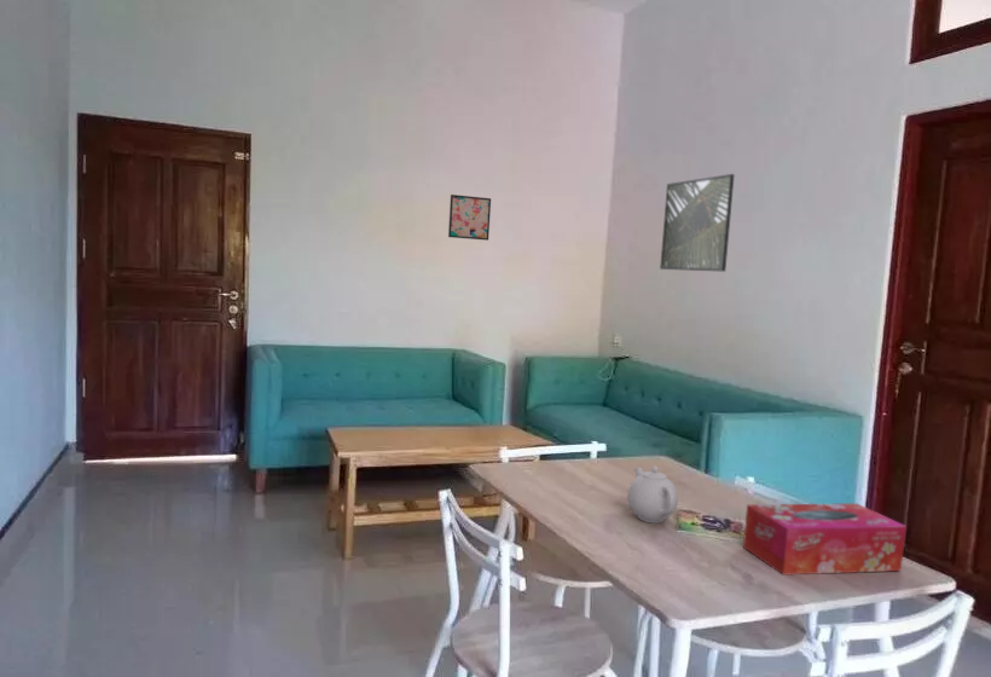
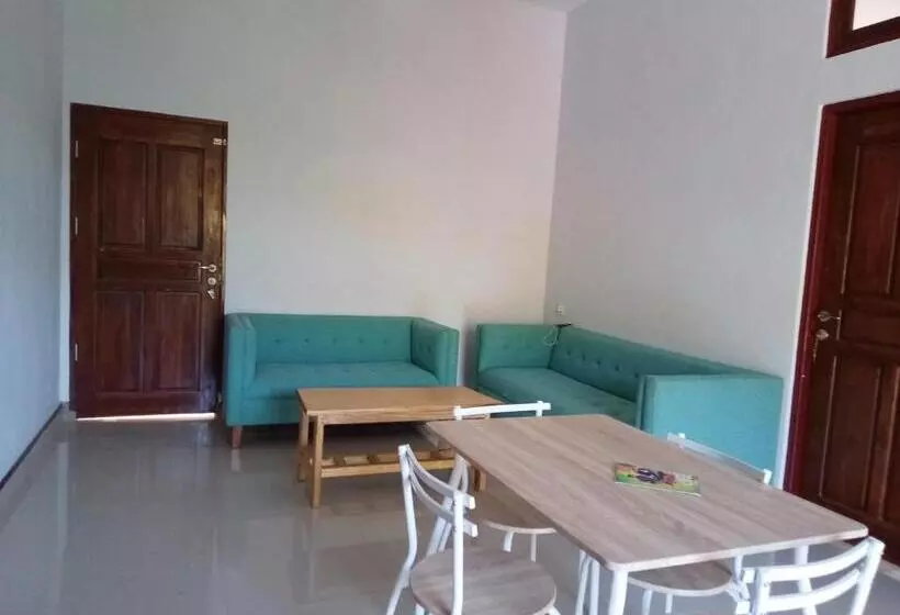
- wall art (469, 218)
- teapot (653, 492)
- tissue box (822, 537)
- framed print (694, 225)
